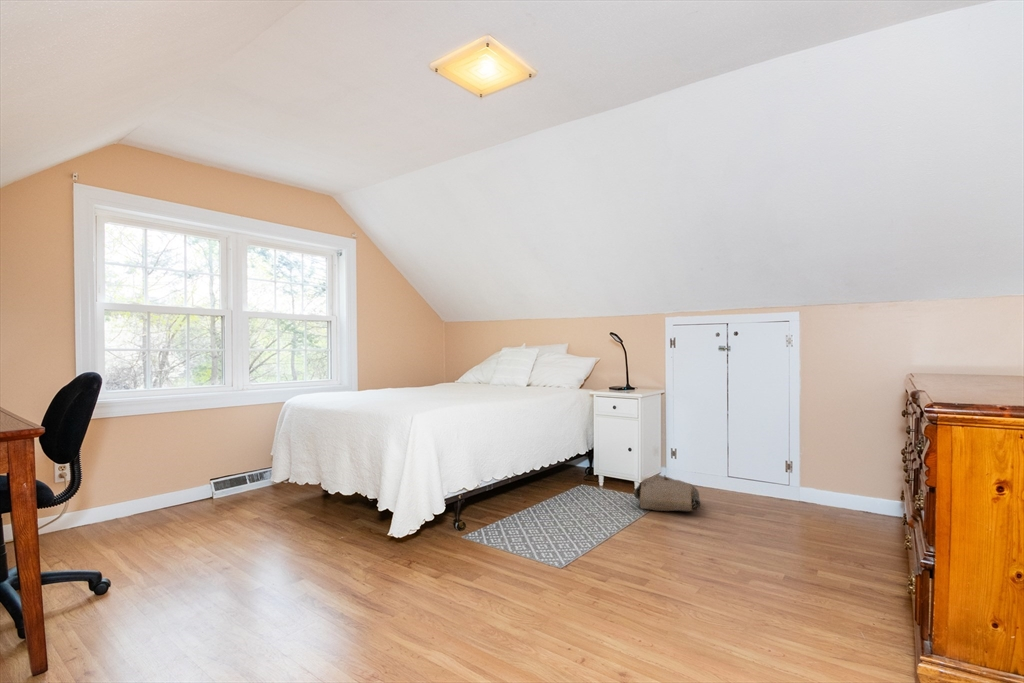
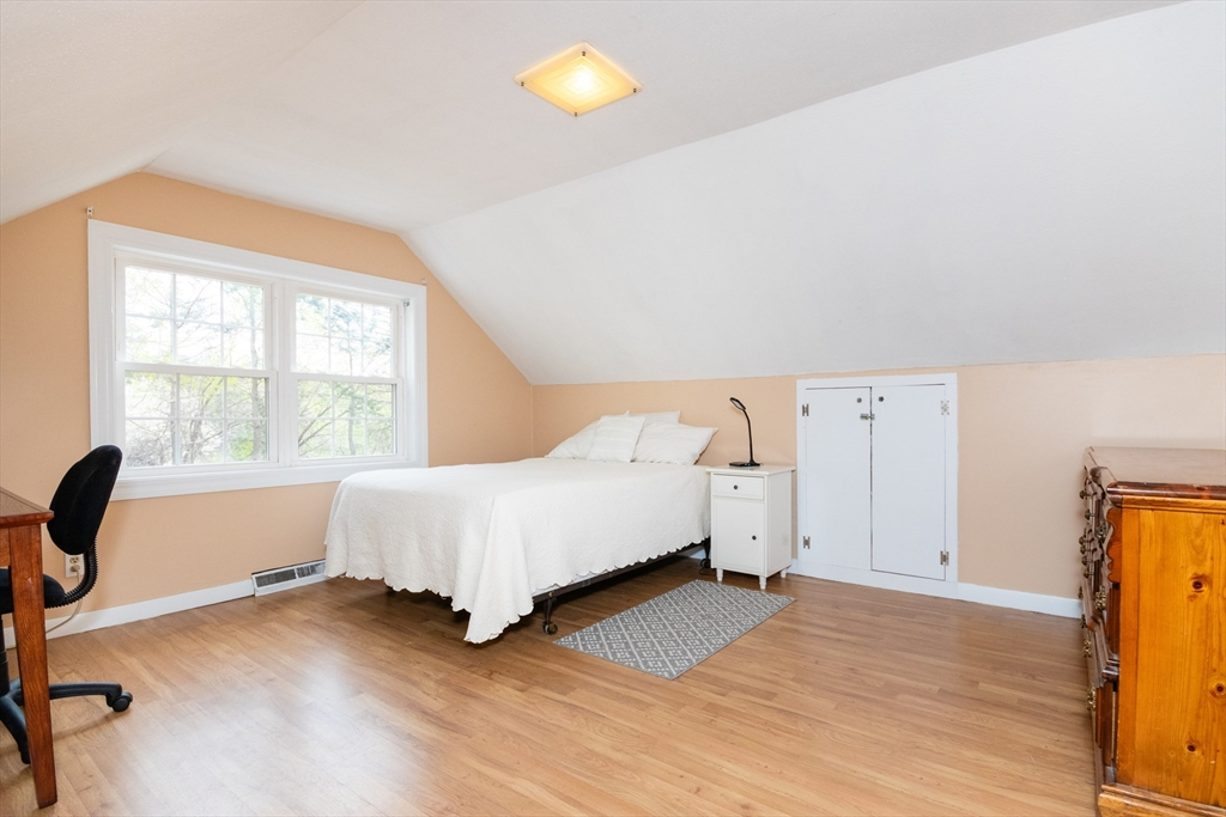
- bag (669, 490)
